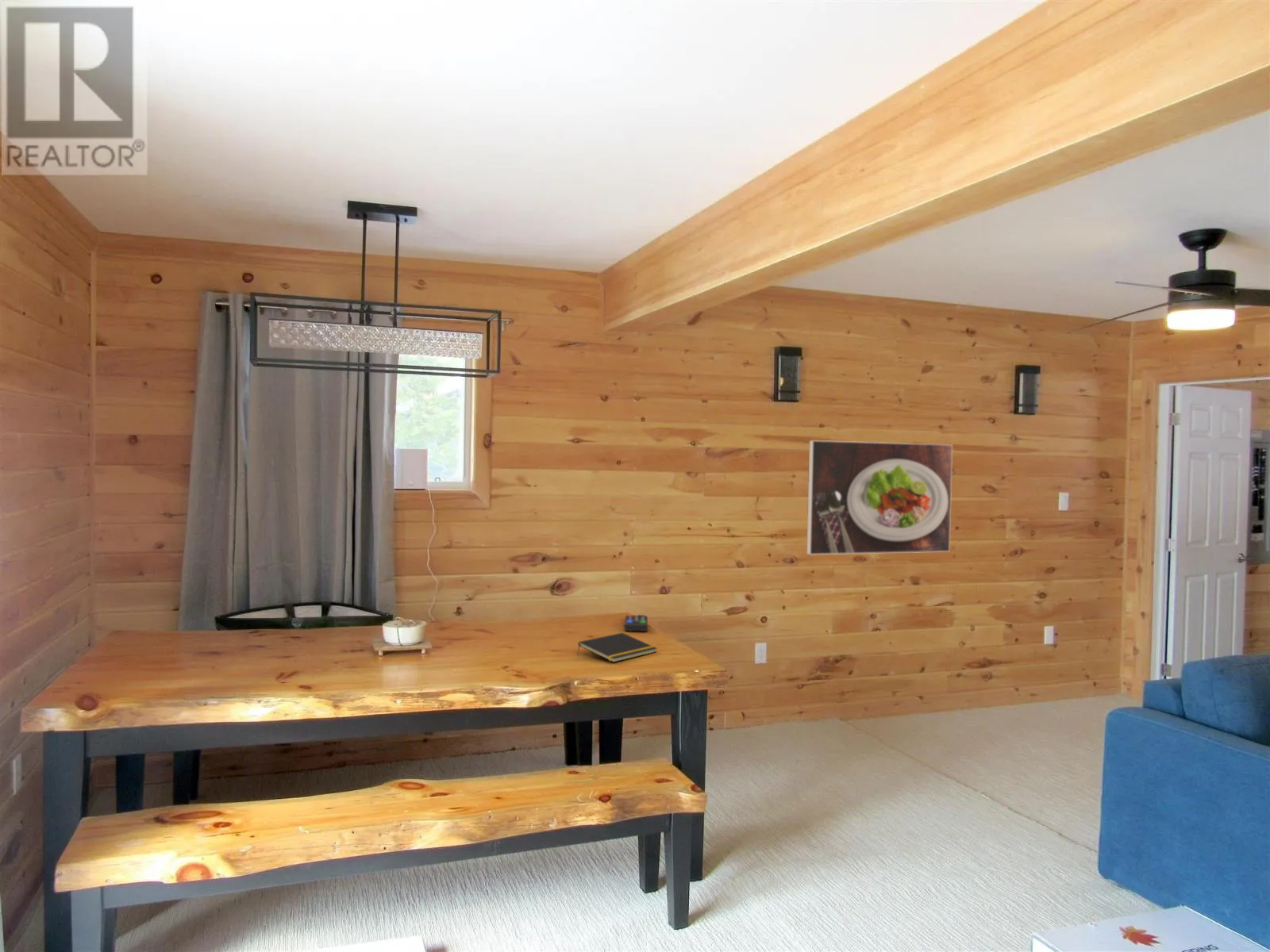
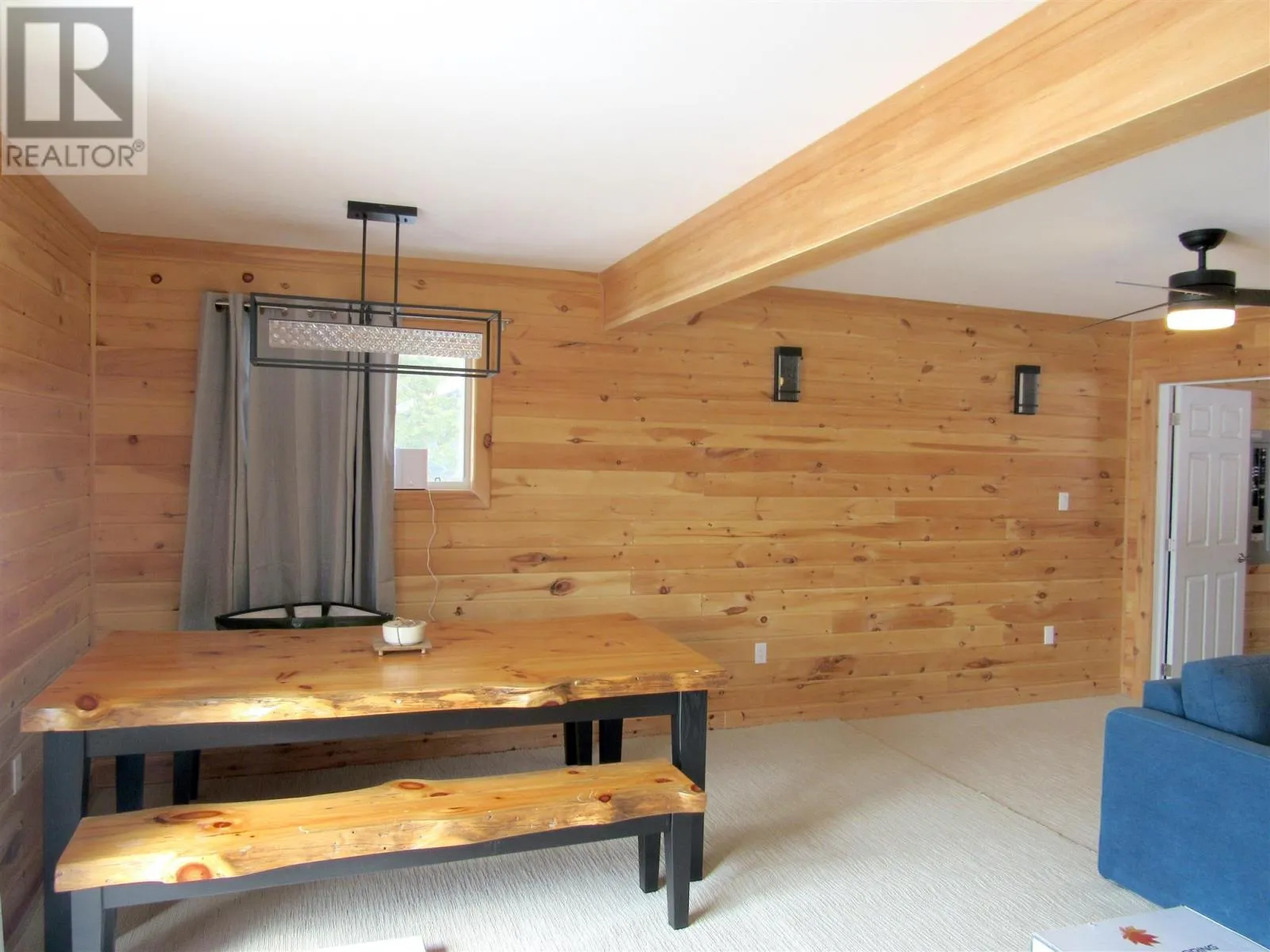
- remote control (636, 622)
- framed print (881, 497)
- notepad (618, 647)
